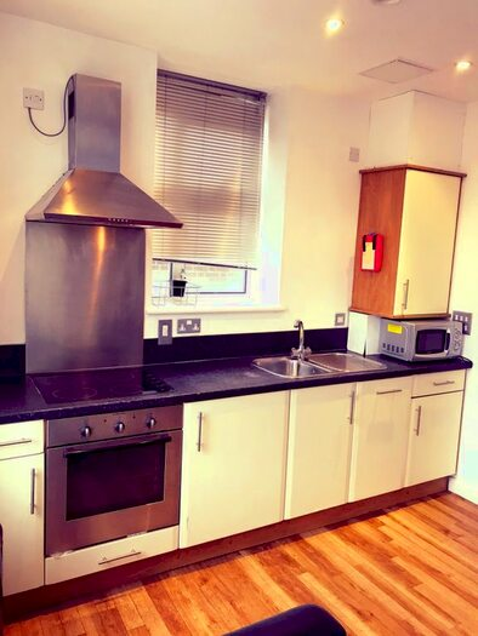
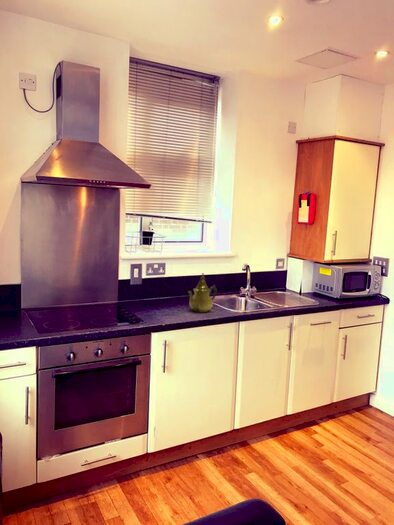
+ teapot (202, 291)
